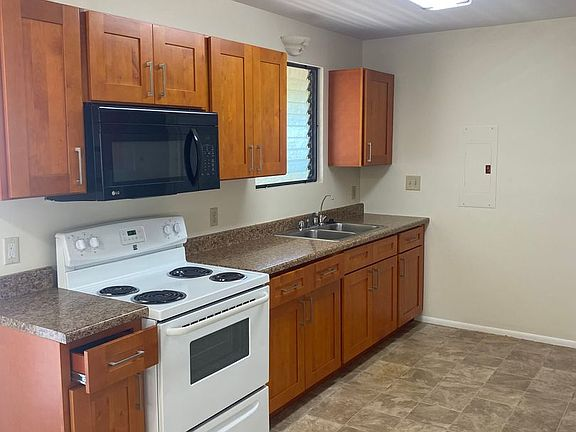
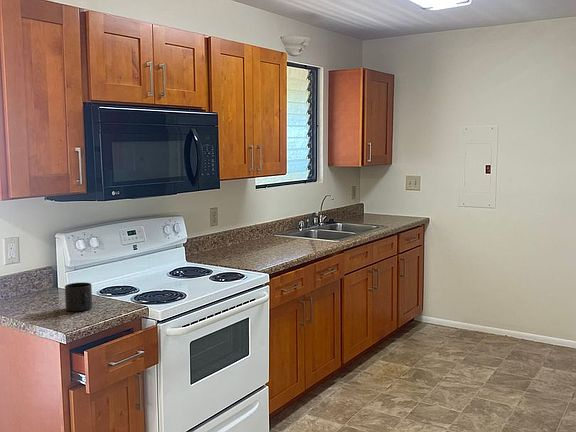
+ mug (80, 297)
